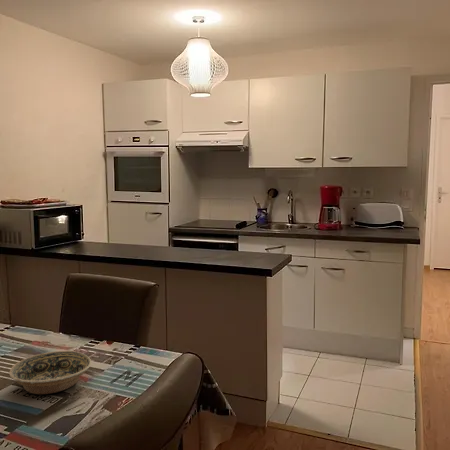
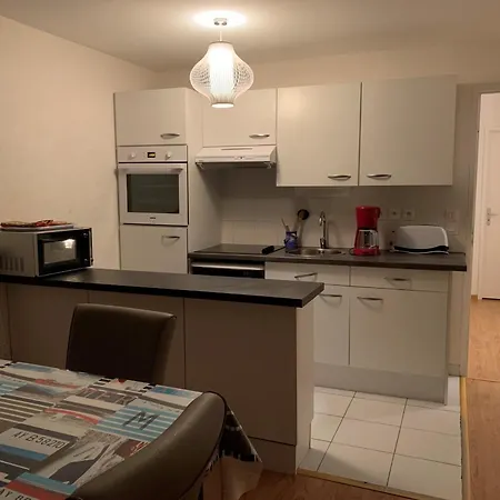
- bowl (52, 374)
